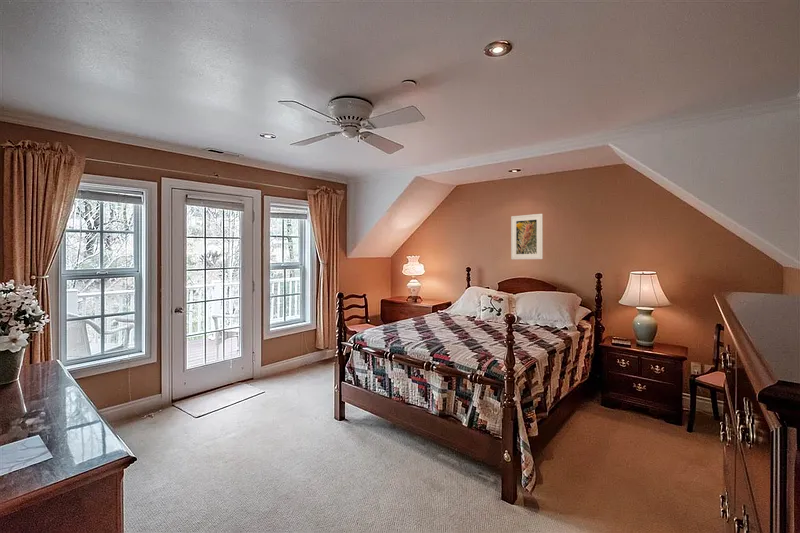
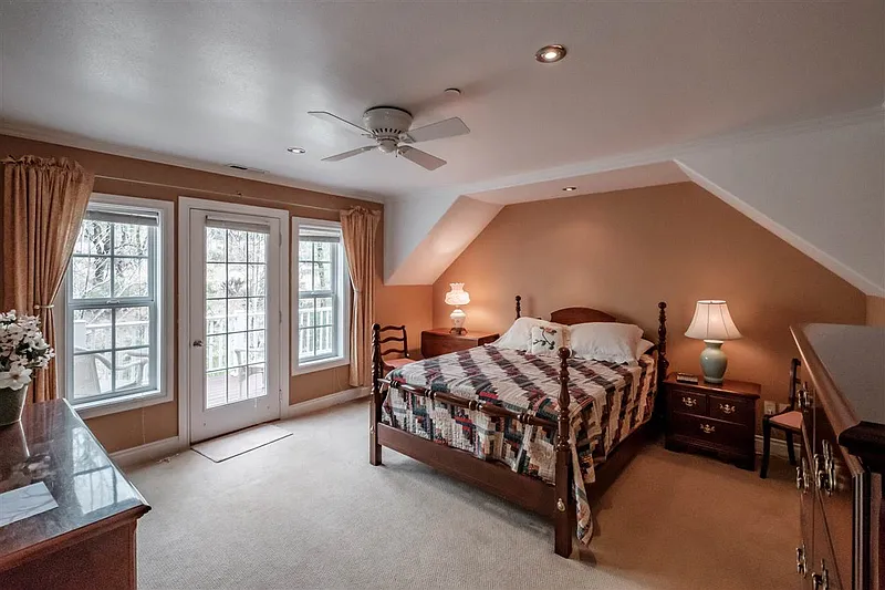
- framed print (526, 237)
